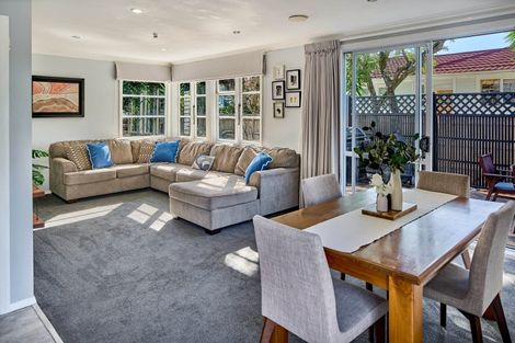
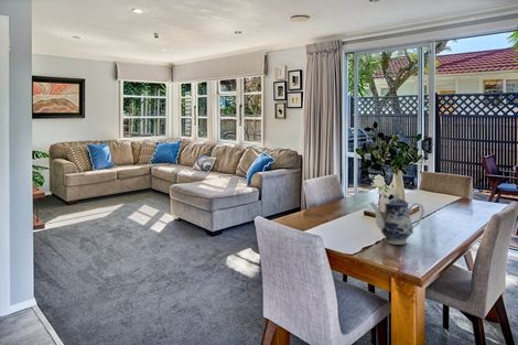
+ teapot (396, 217)
